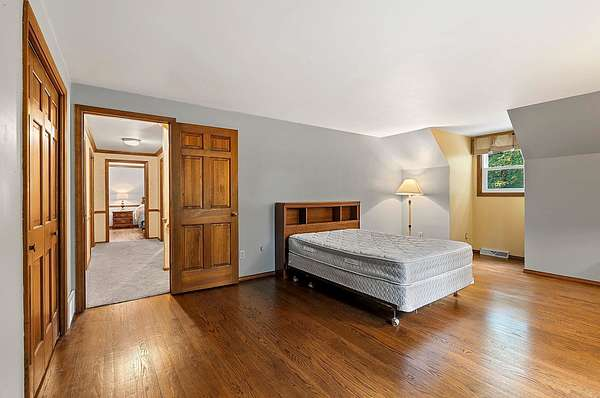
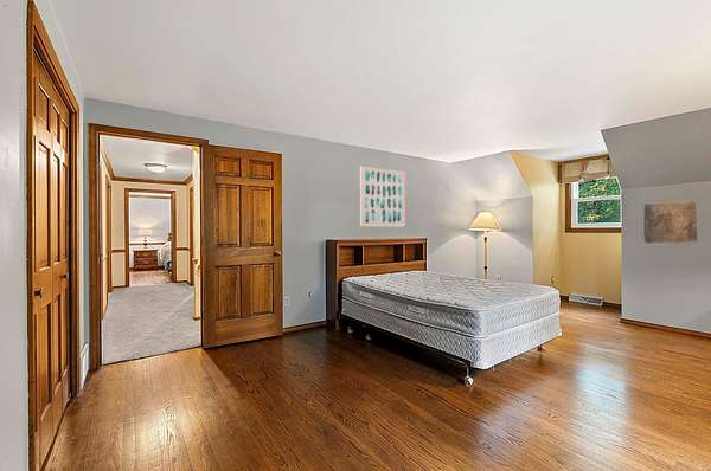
+ wall art (383, 198)
+ stone relief (668, 222)
